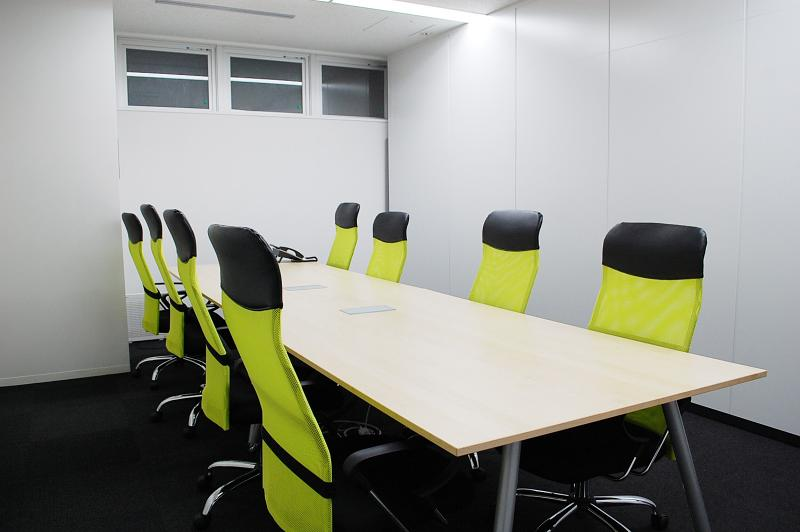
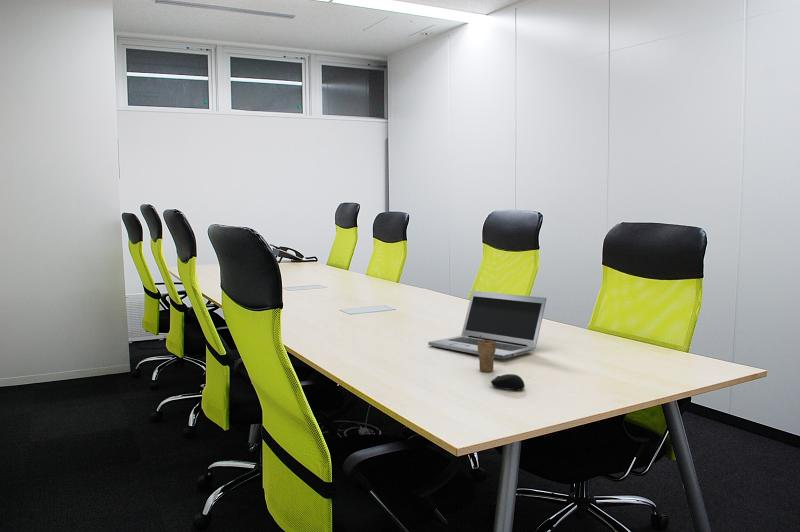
+ computer mouse (507, 380)
+ laptop (486, 322)
+ cup (486, 352)
